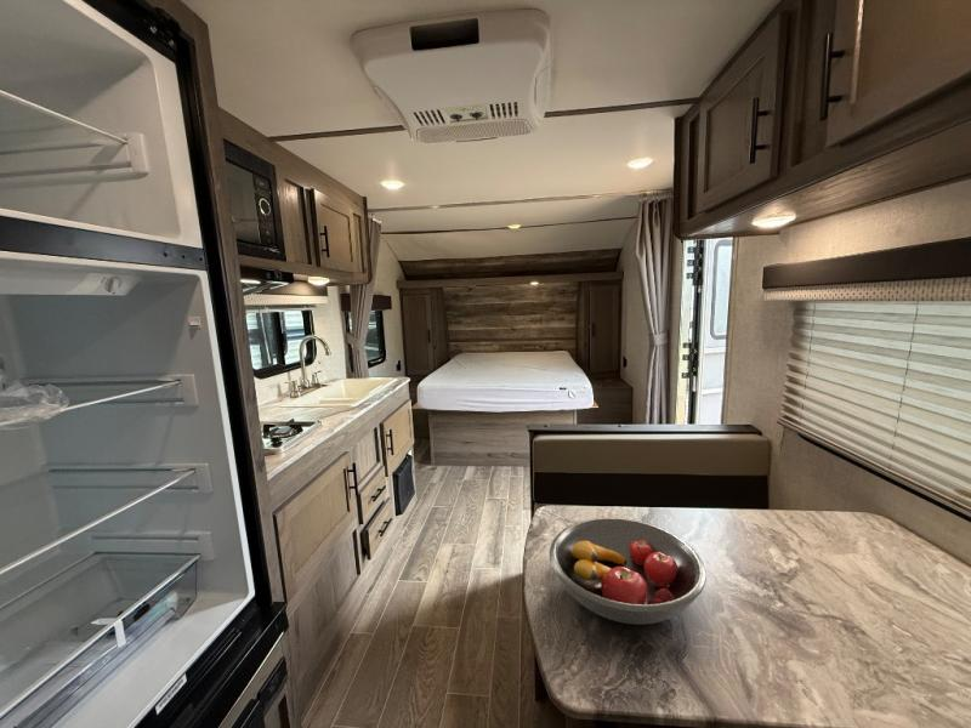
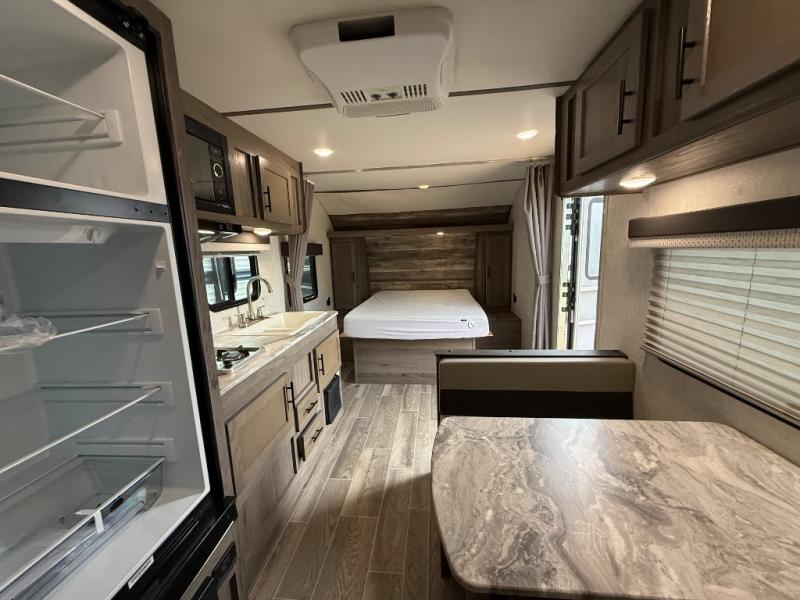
- fruit bowl (623, 569)
